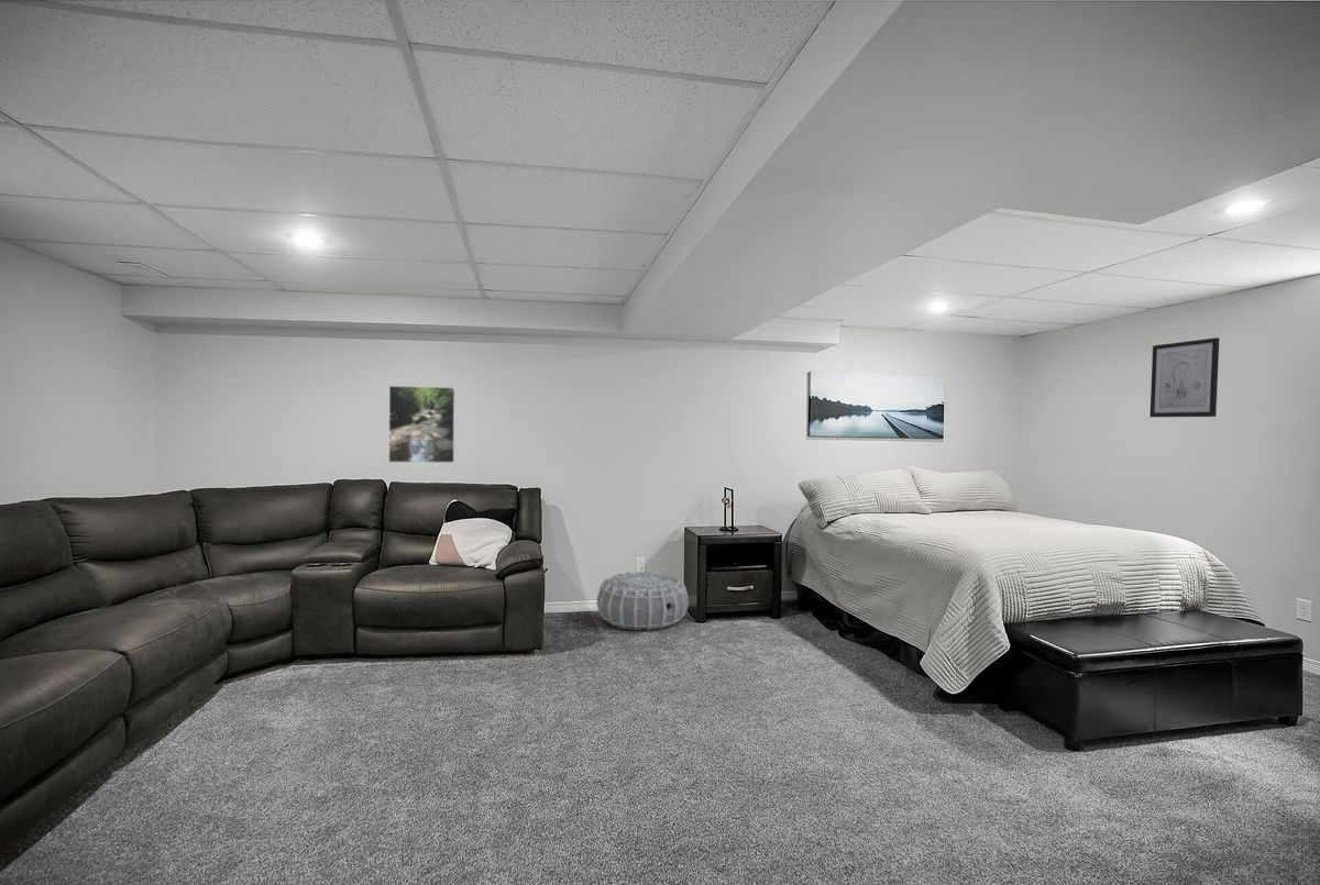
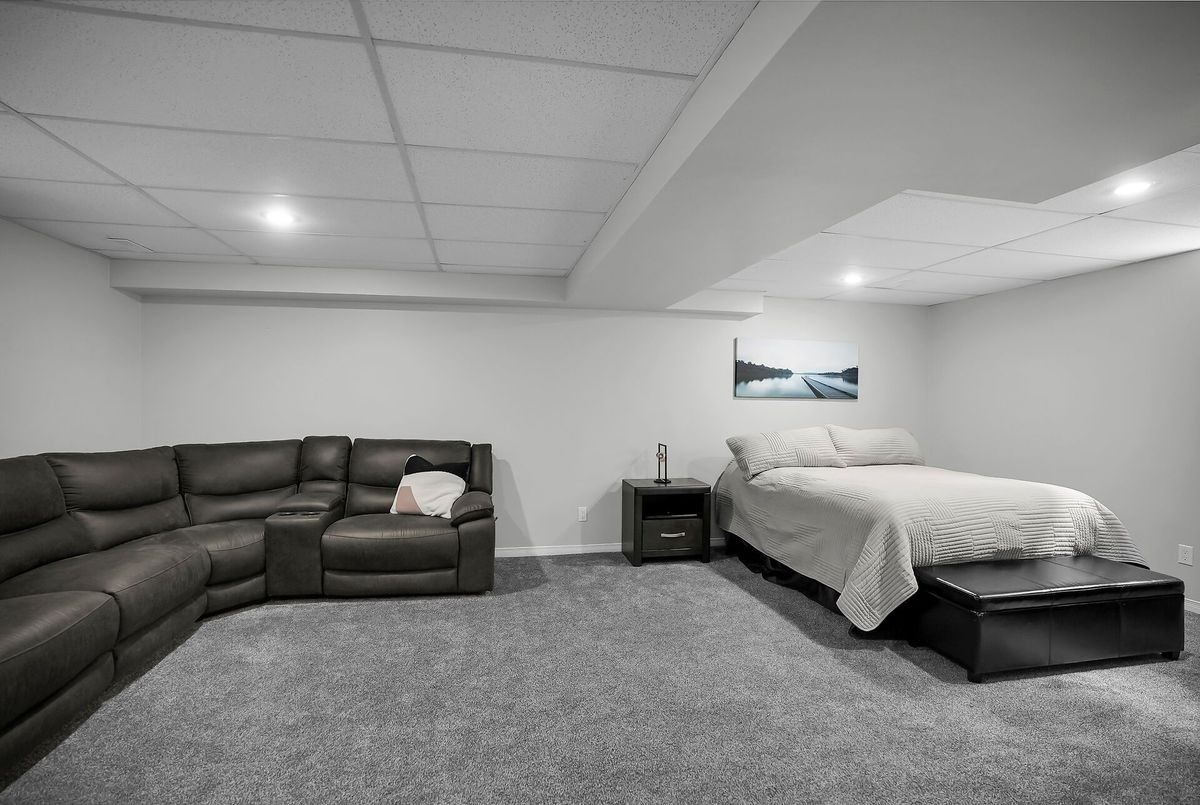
- wall art (1182, 379)
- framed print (421, 424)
- air purifier (642, 599)
